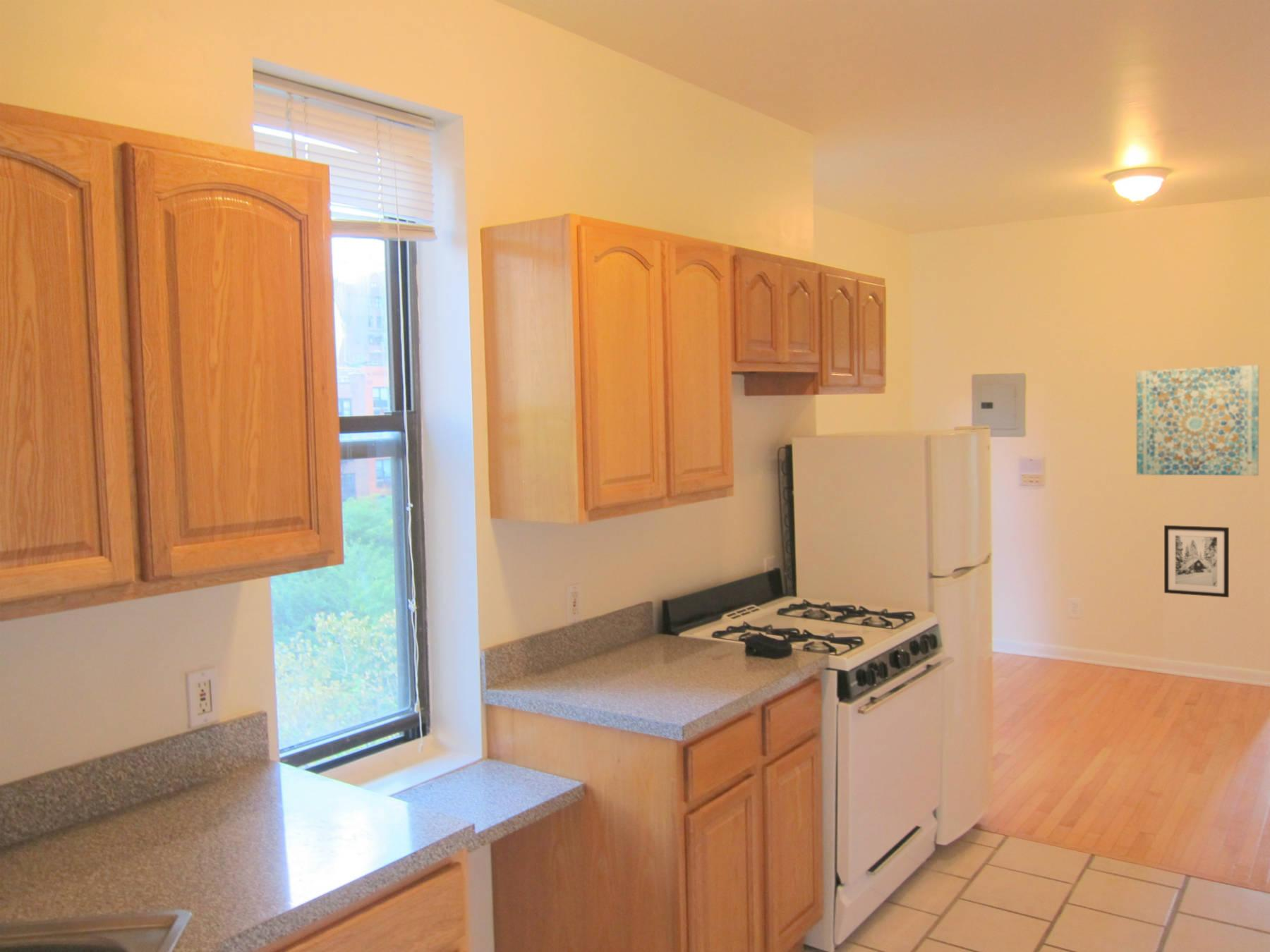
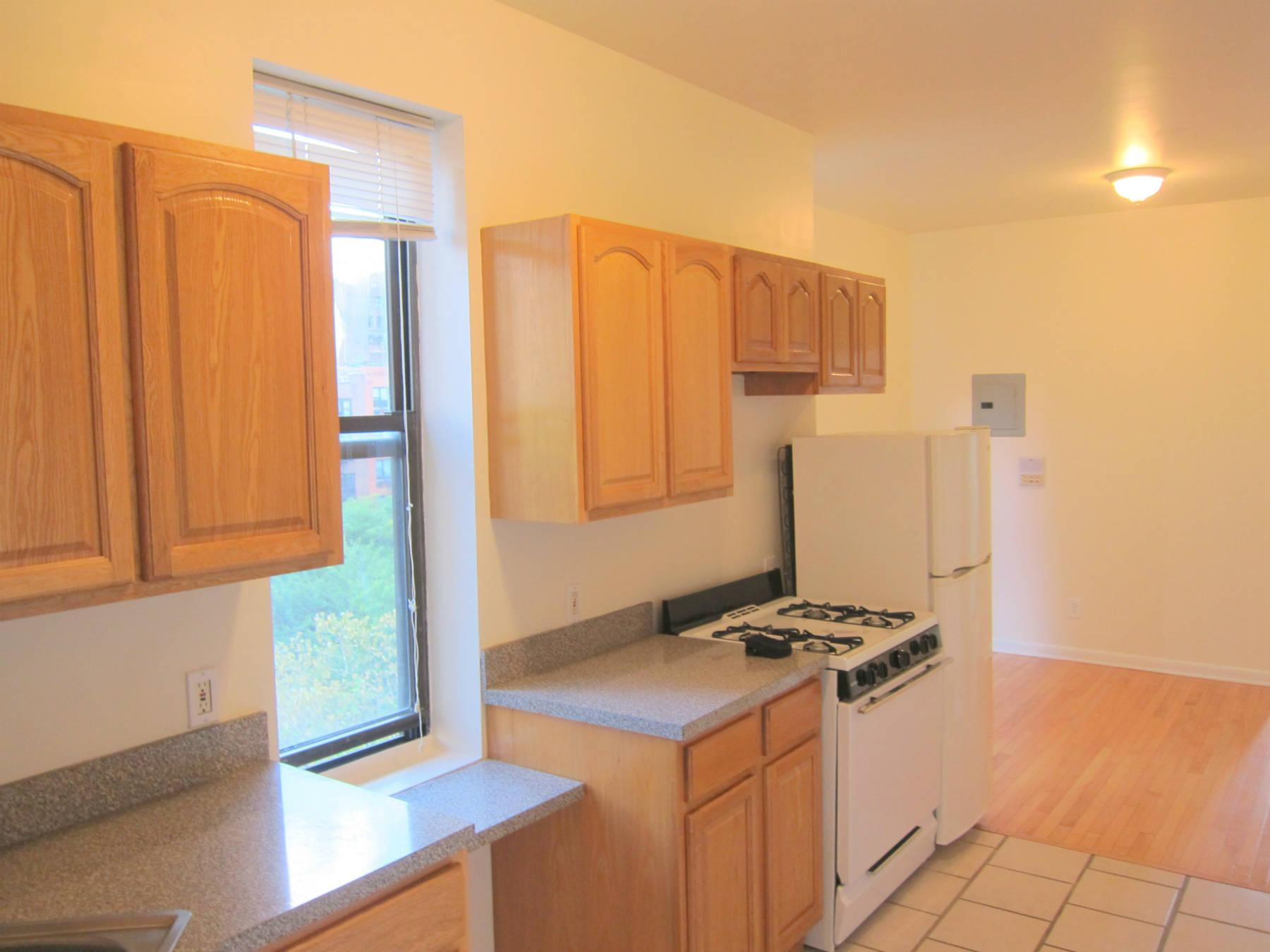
- wall art (1195, 422)
- wall art (1196, 561)
